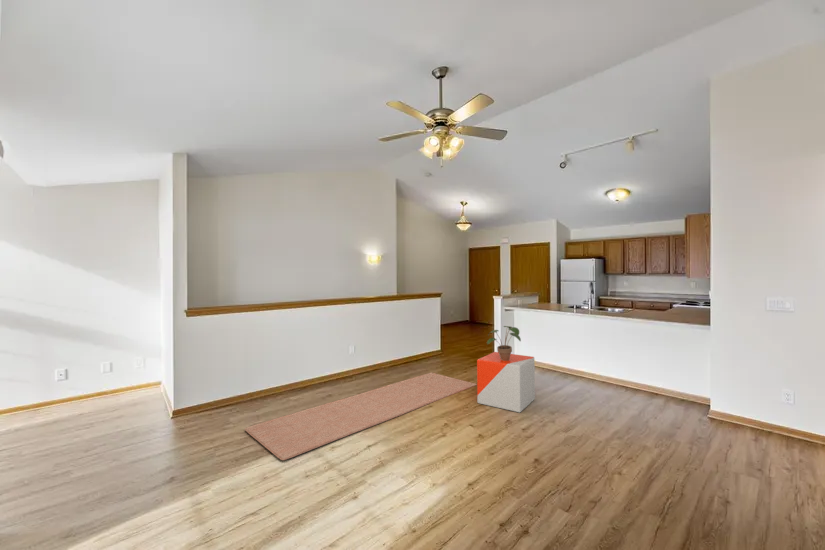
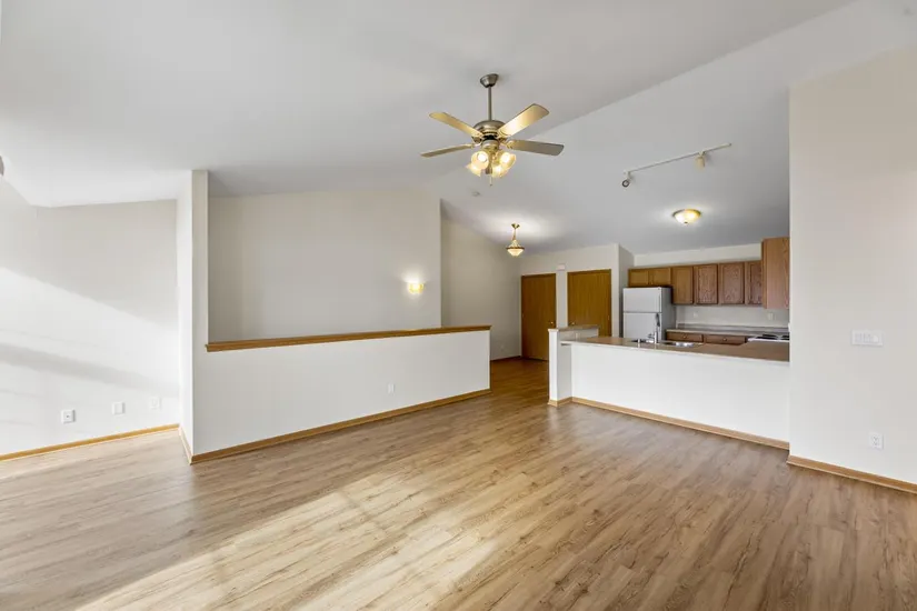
- rug (379, 403)
- potted plant (505, 342)
- stool (506, 379)
